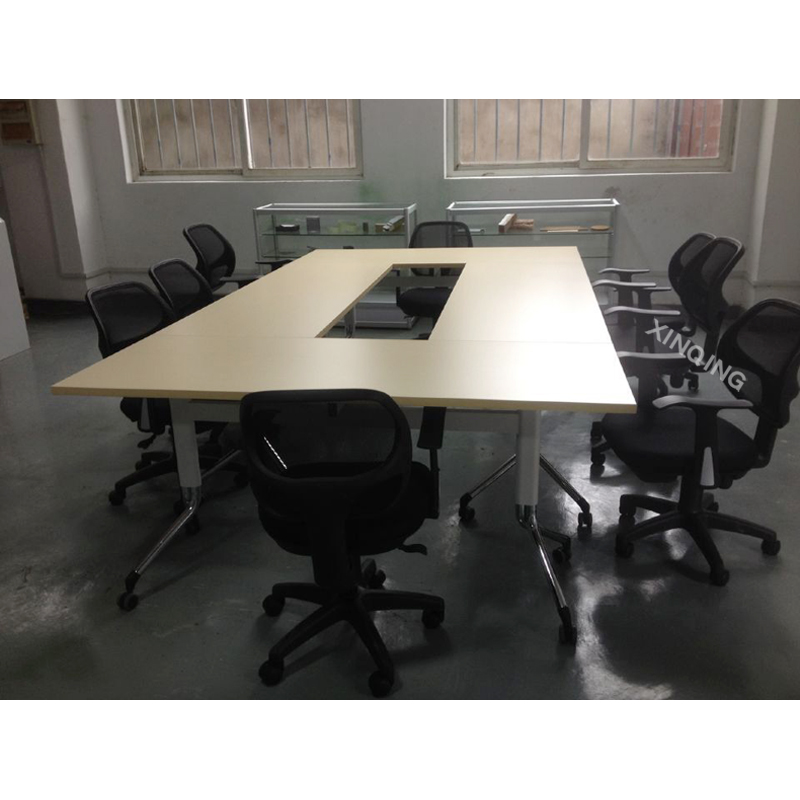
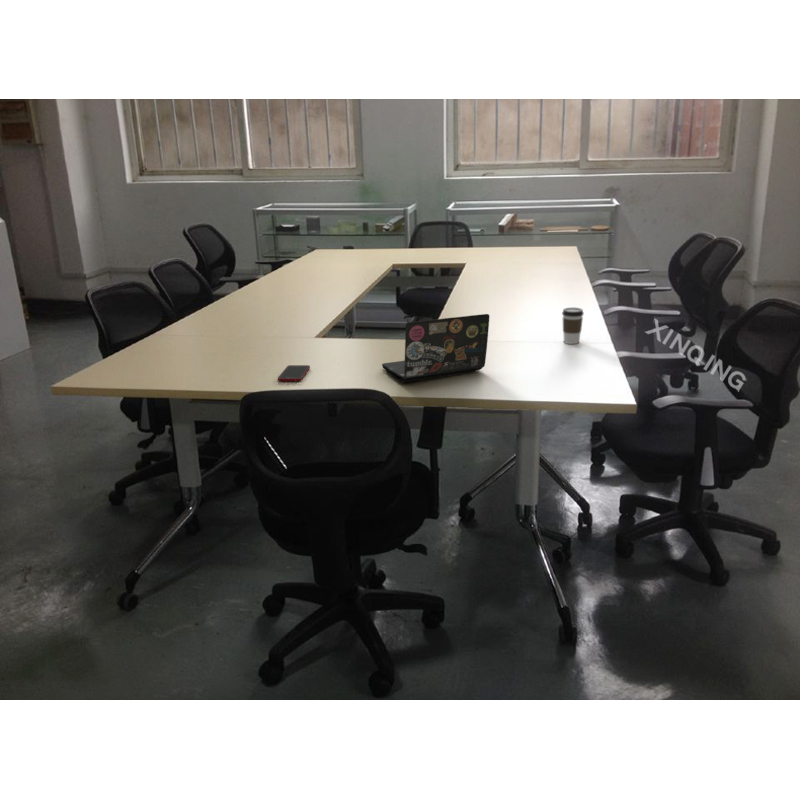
+ cell phone (294, 373)
+ coffee cup (572, 325)
+ laptop (434, 341)
